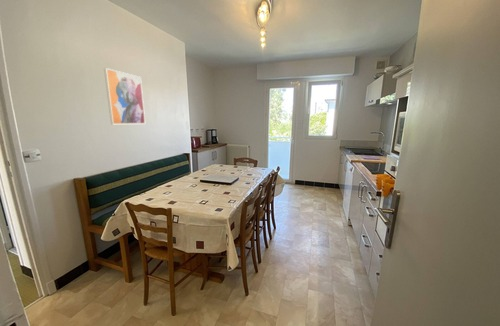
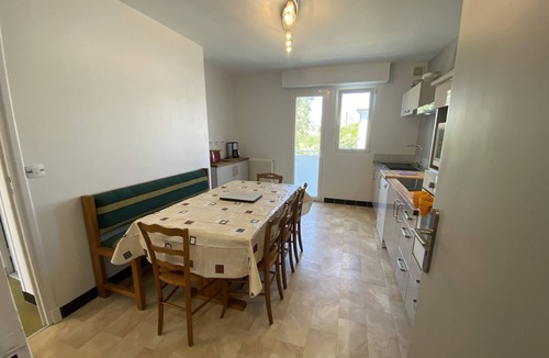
- wall art (126, 99)
